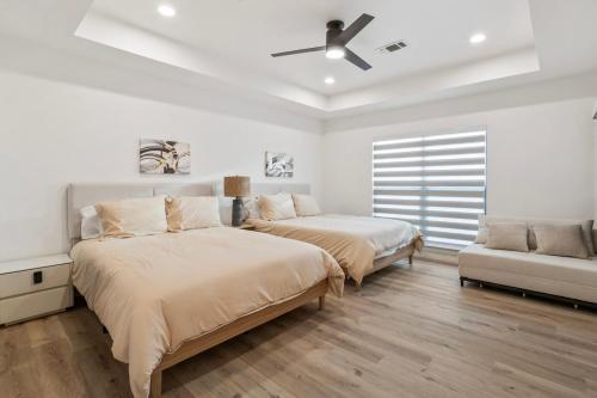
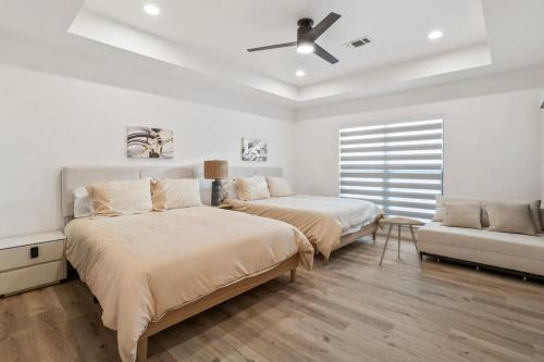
+ side table (399, 240)
